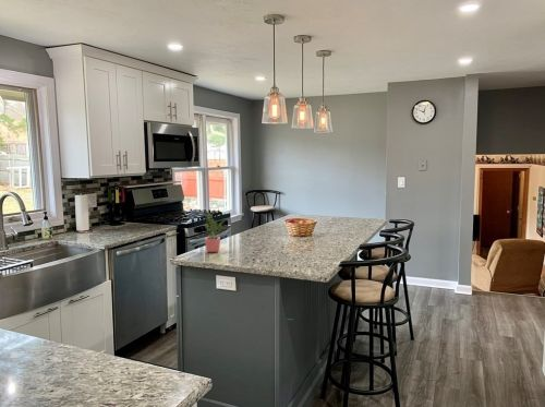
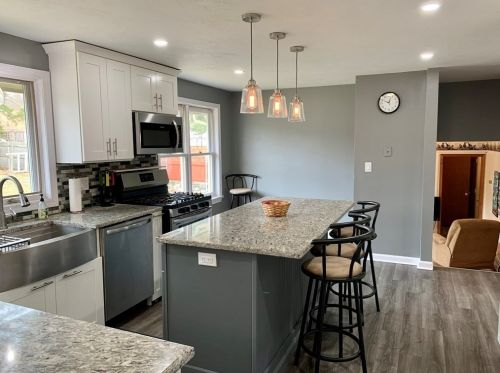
- potted plant (219, 230)
